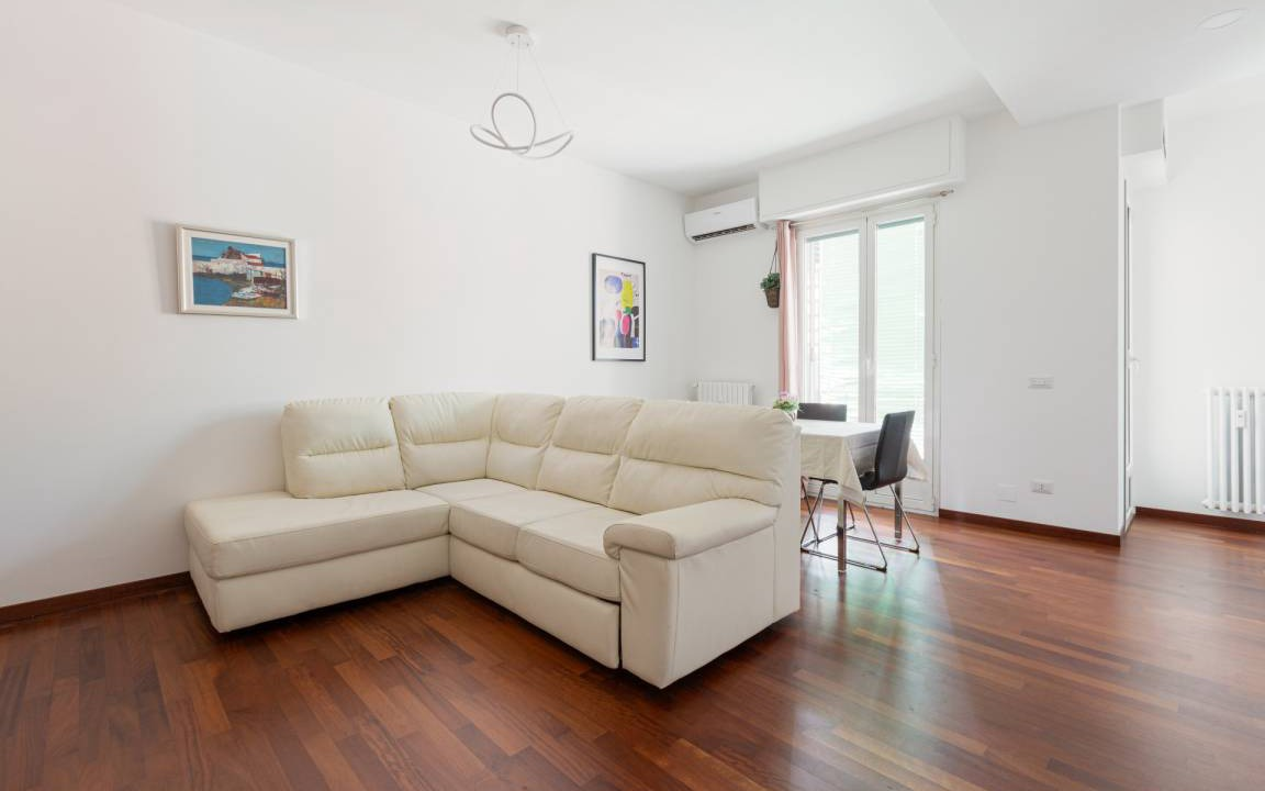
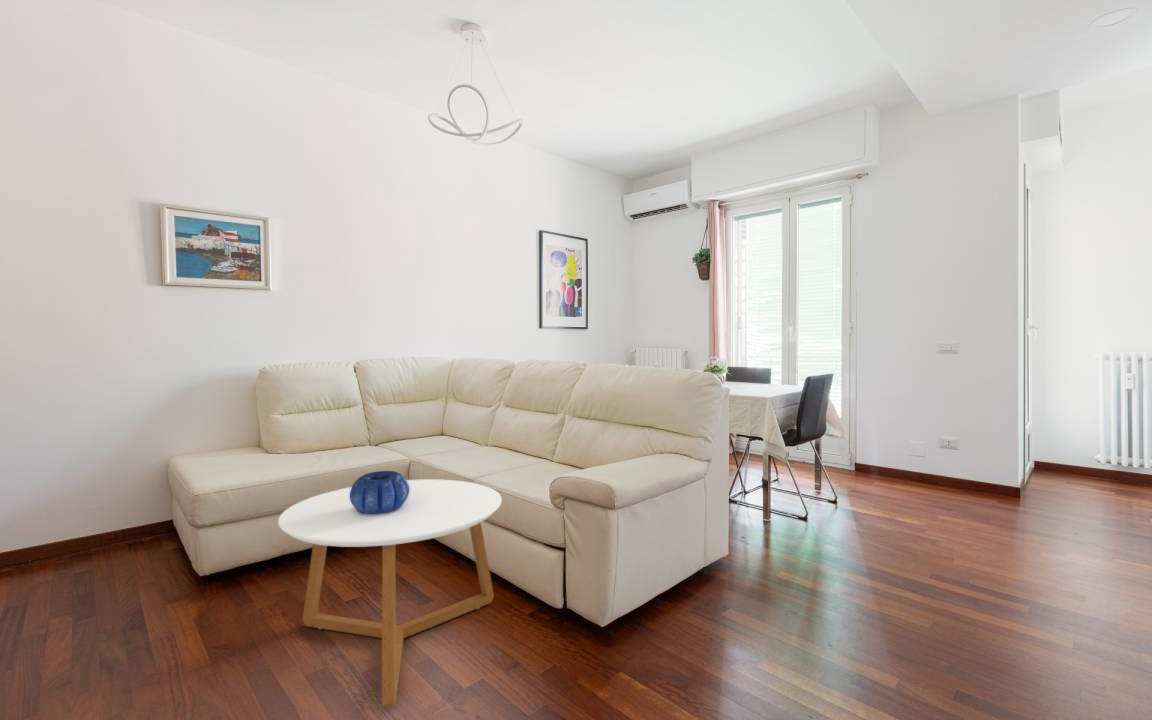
+ decorative bowl (380, 491)
+ coffee table (395, 573)
